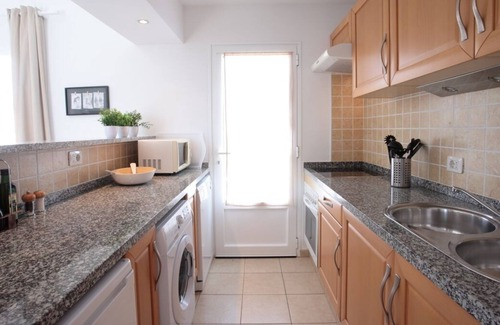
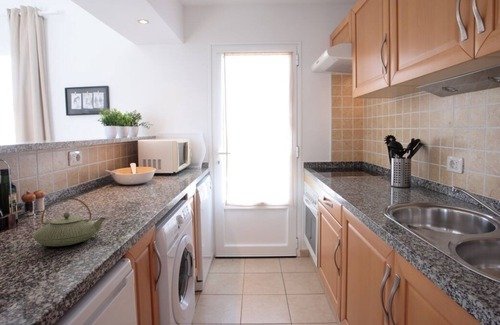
+ teapot (71, 219)
